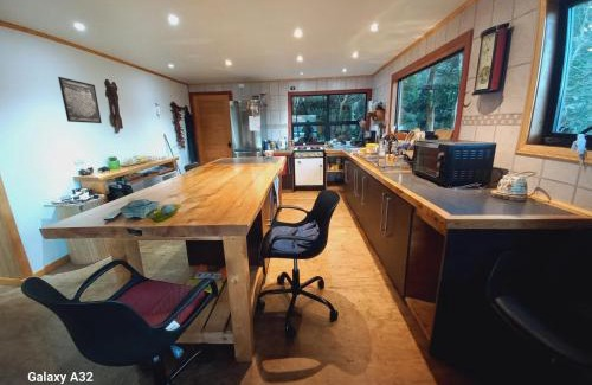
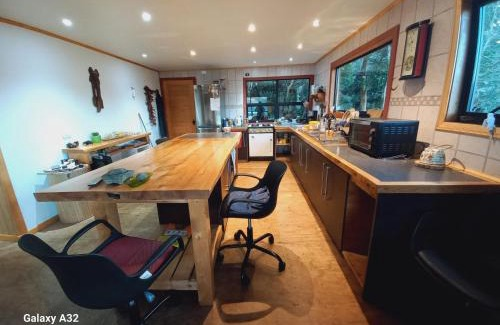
- wall art (82, 102)
